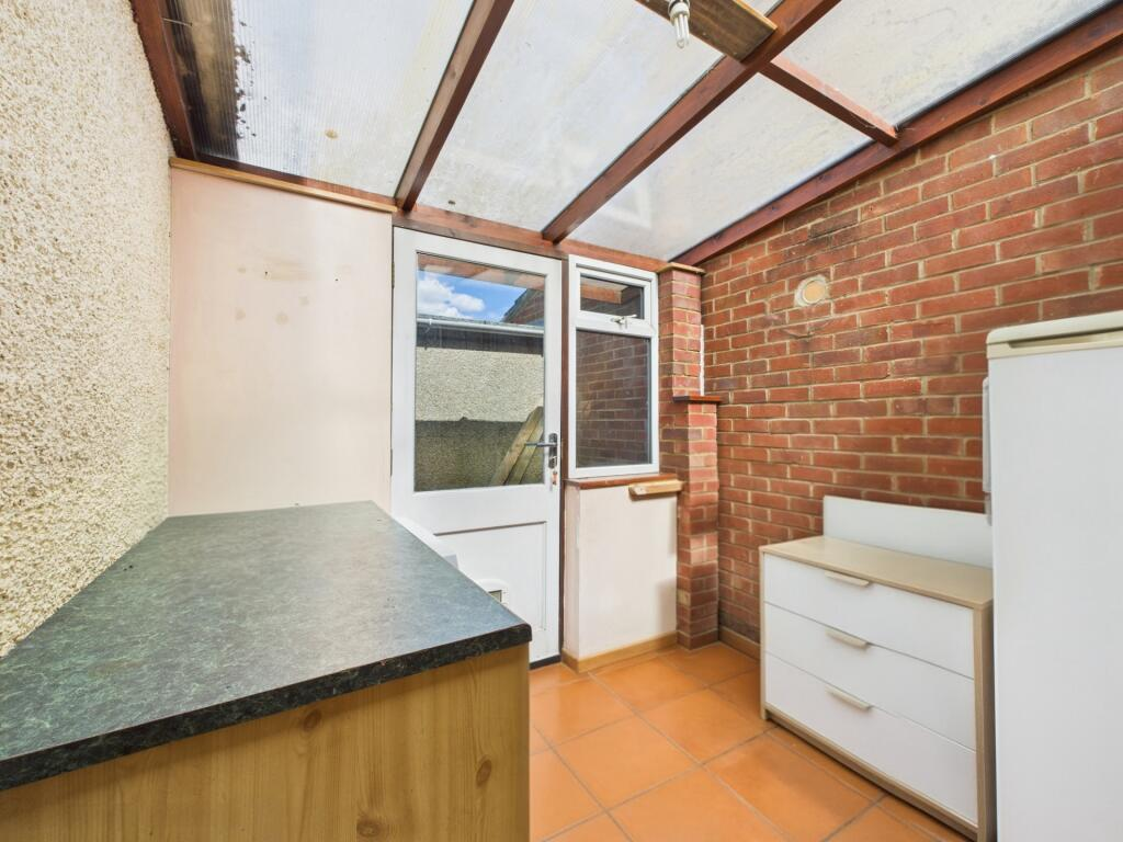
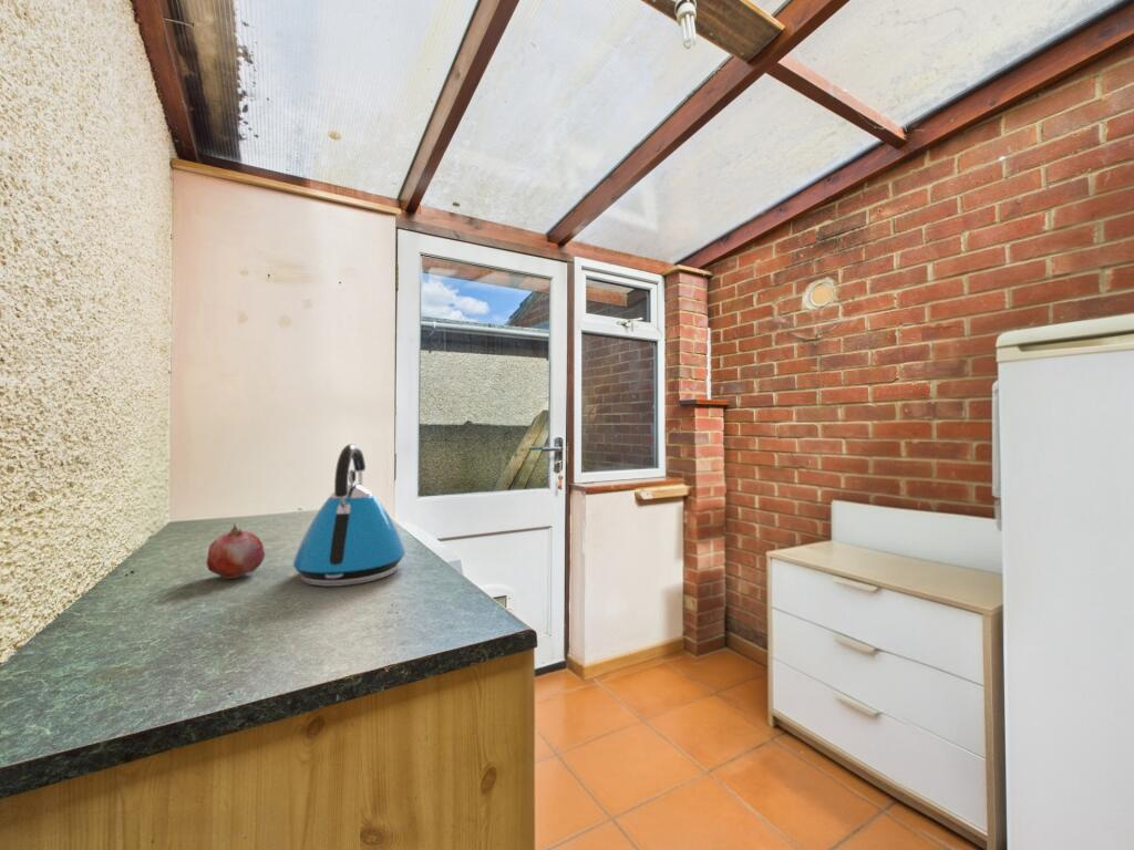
+ fruit (235, 549)
+ kettle (350, 508)
